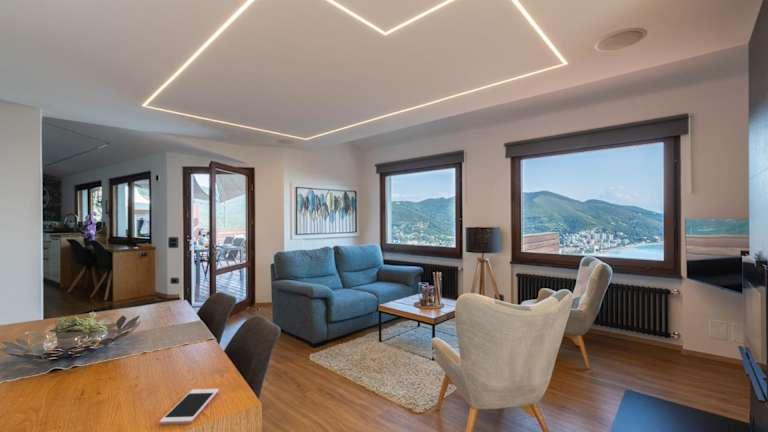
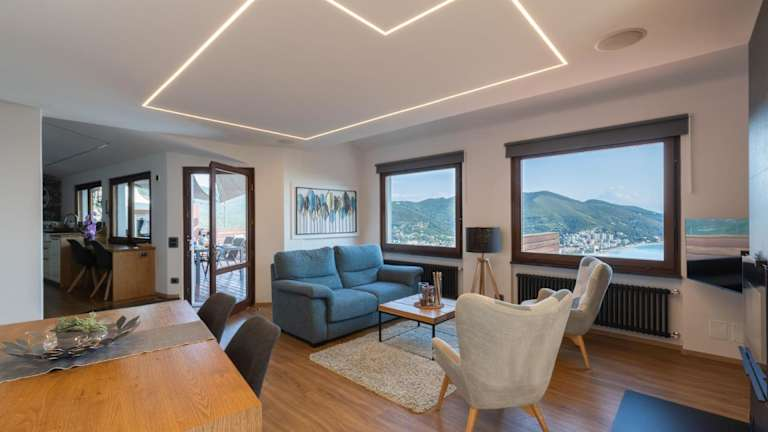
- cell phone (191, 405)
